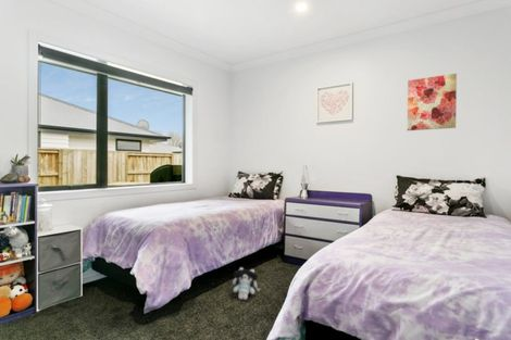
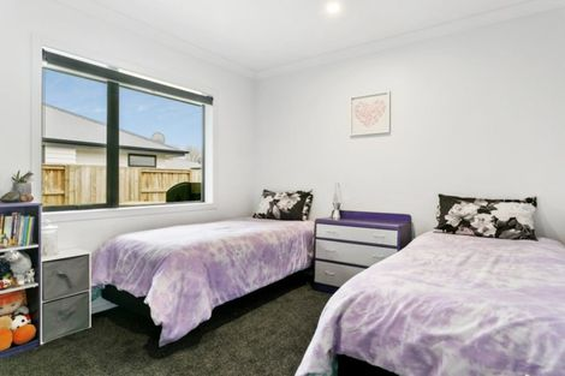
- plush toy (246, 282)
- wall art (431, 103)
